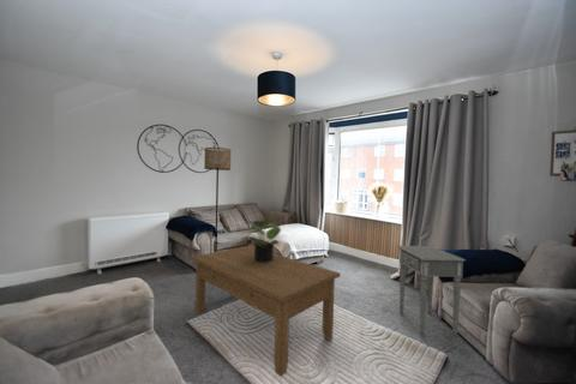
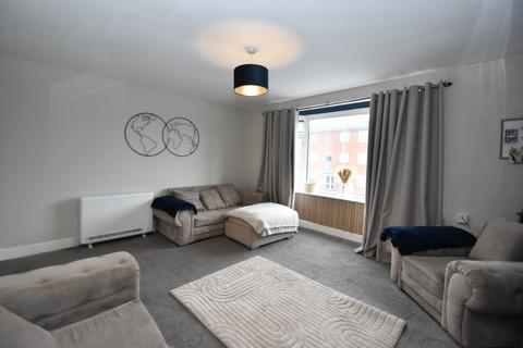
- potted plant (260, 239)
- coffee table (259, 294)
- side table (426, 287)
- floor lamp (216, 214)
